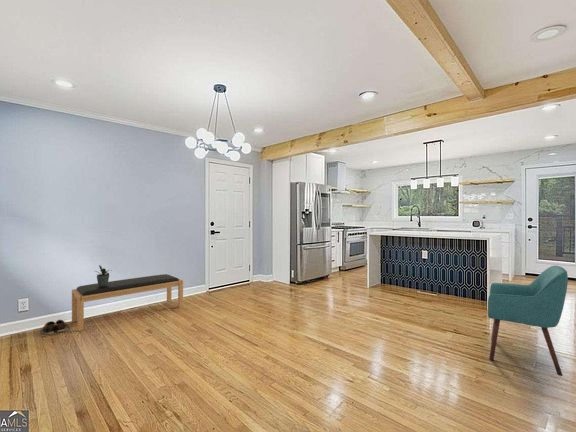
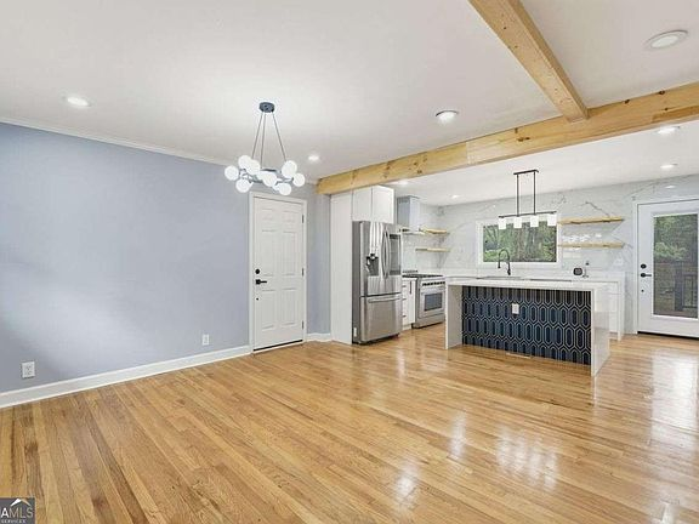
- chair (524, 310)
- bench (131, 293)
- shoes (54, 325)
- potted plant (102, 275)
